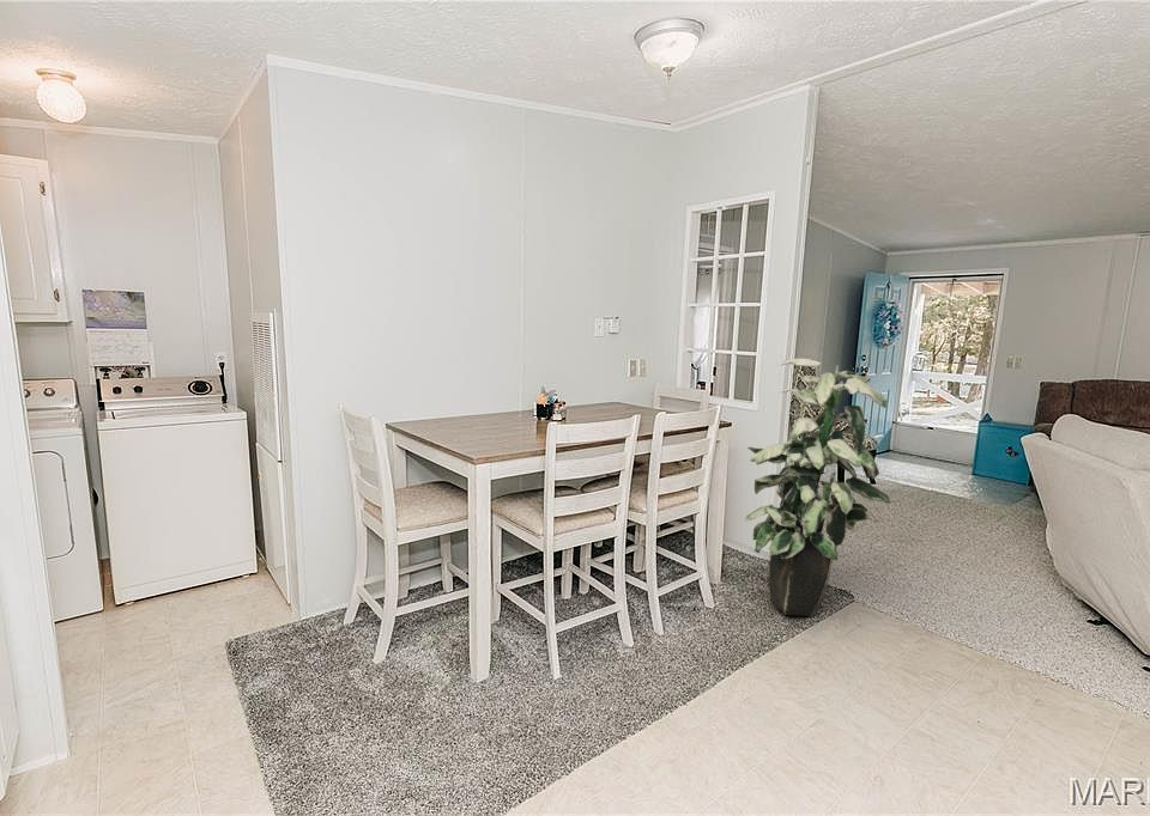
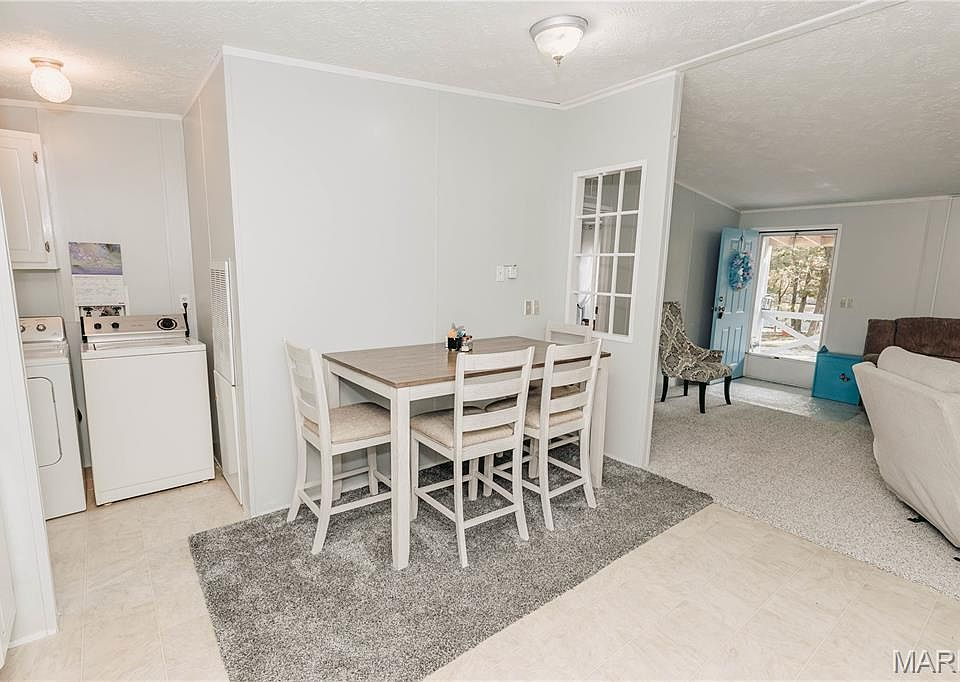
- indoor plant (807, 486)
